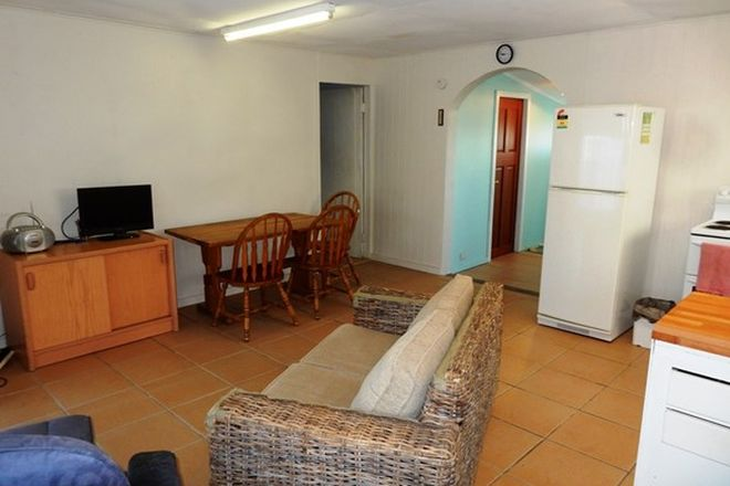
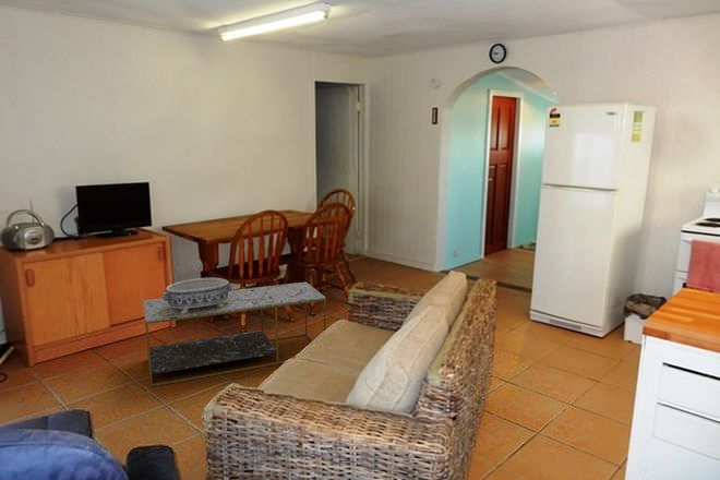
+ decorative bowl (197, 295)
+ coffee table (237, 334)
